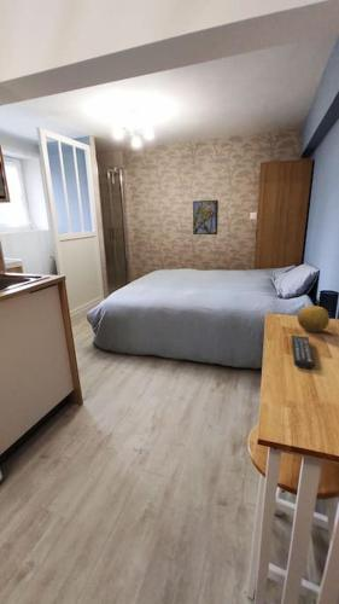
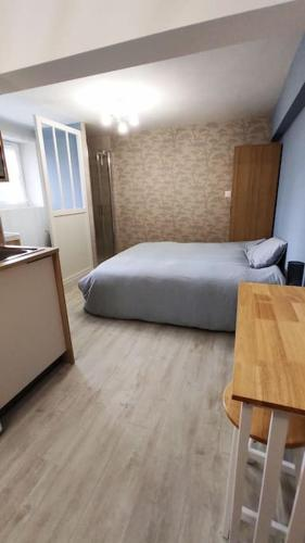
- remote control (300, 349)
- fruit (312, 318)
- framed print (205, 217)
